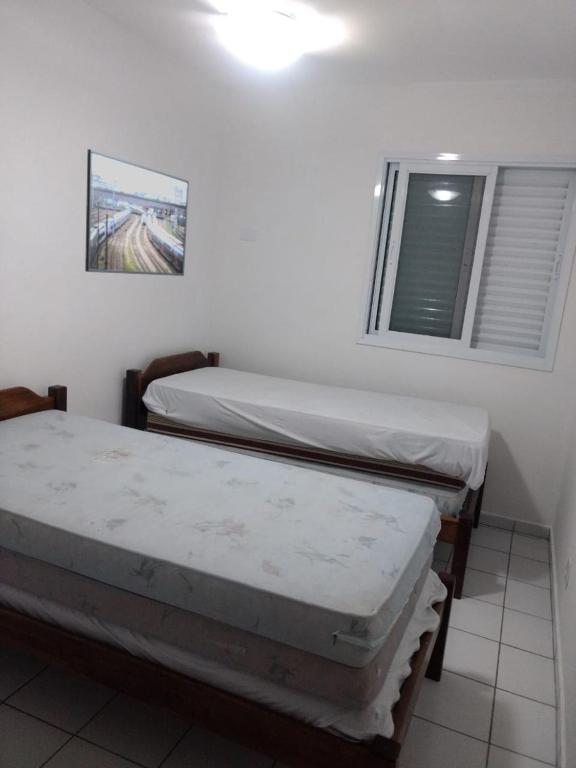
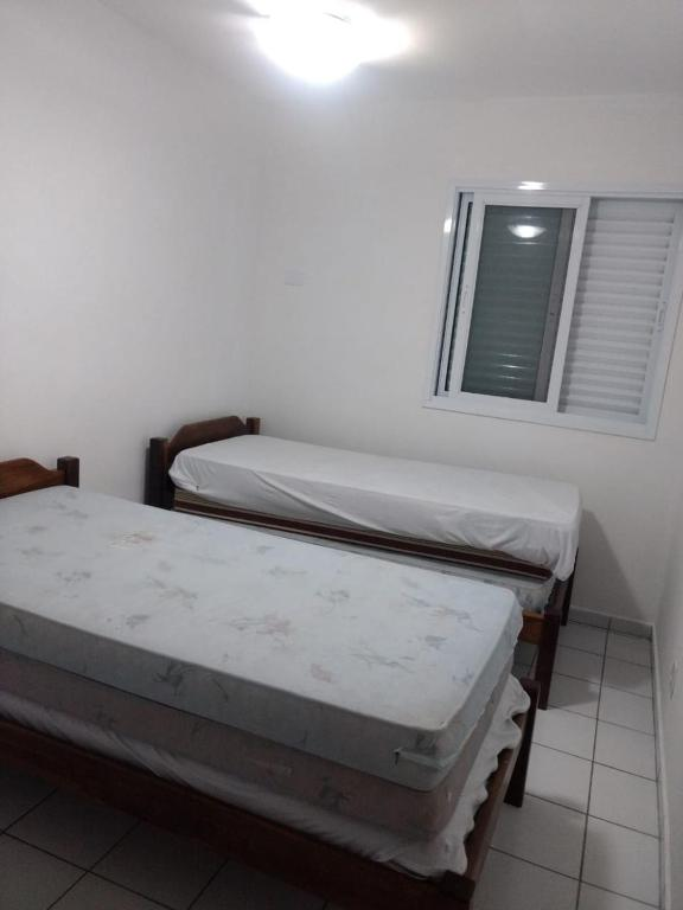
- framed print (142, 221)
